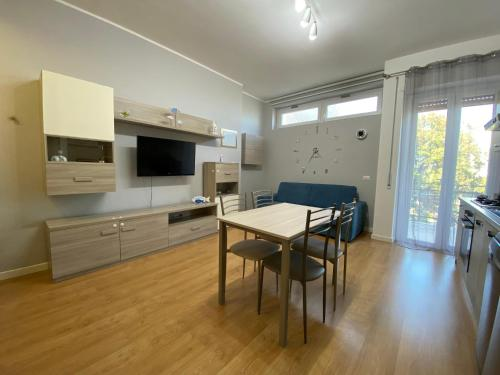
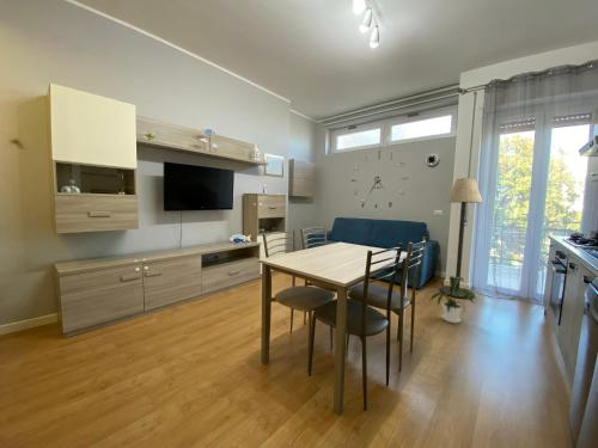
+ floor lamp (460, 237)
+ house plant (453, 296)
